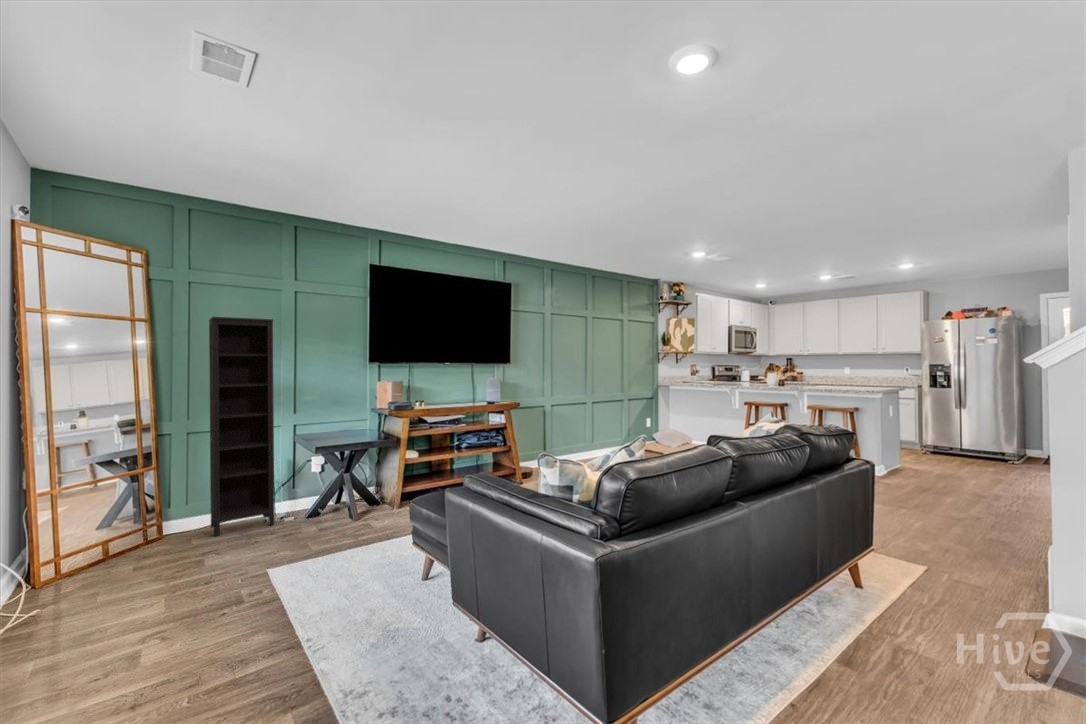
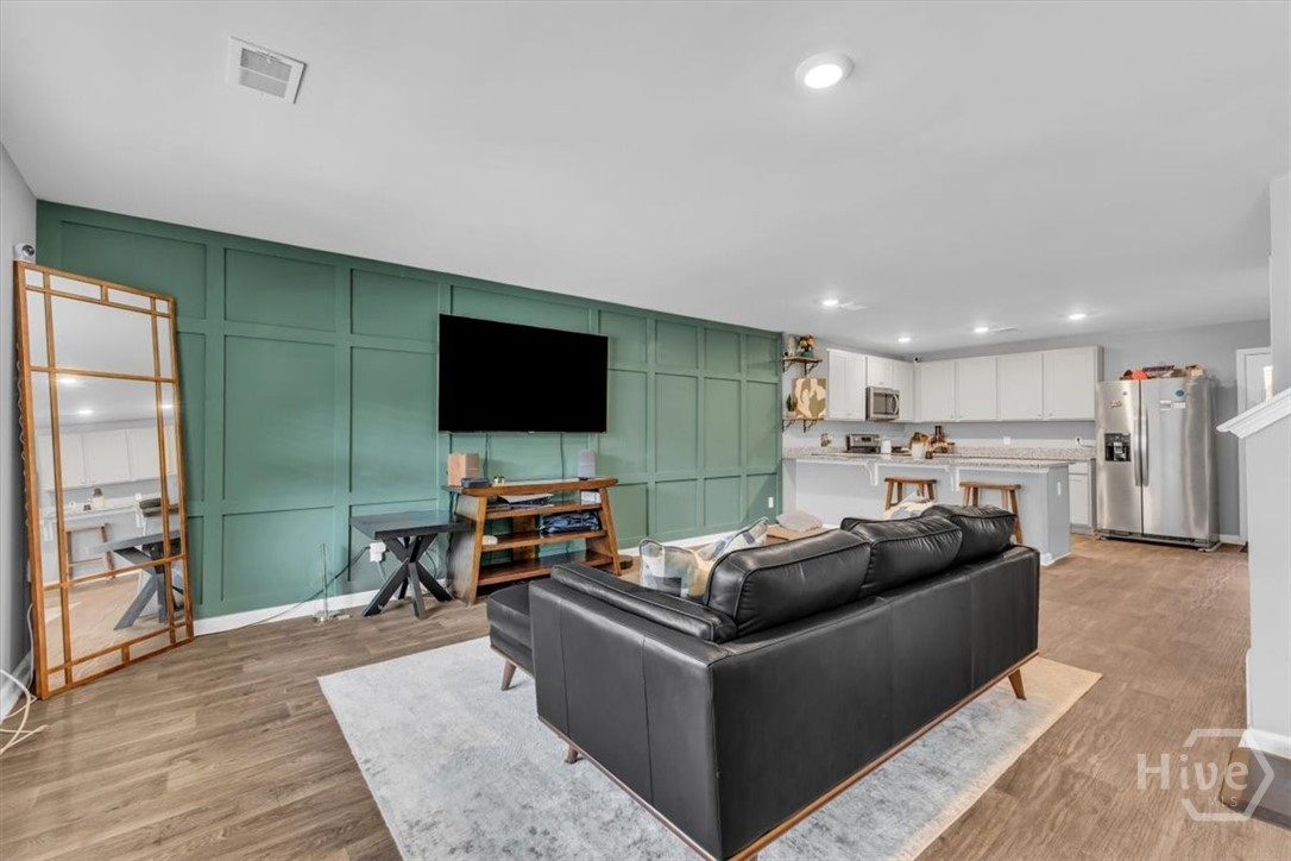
- bookcase (241, 422)
